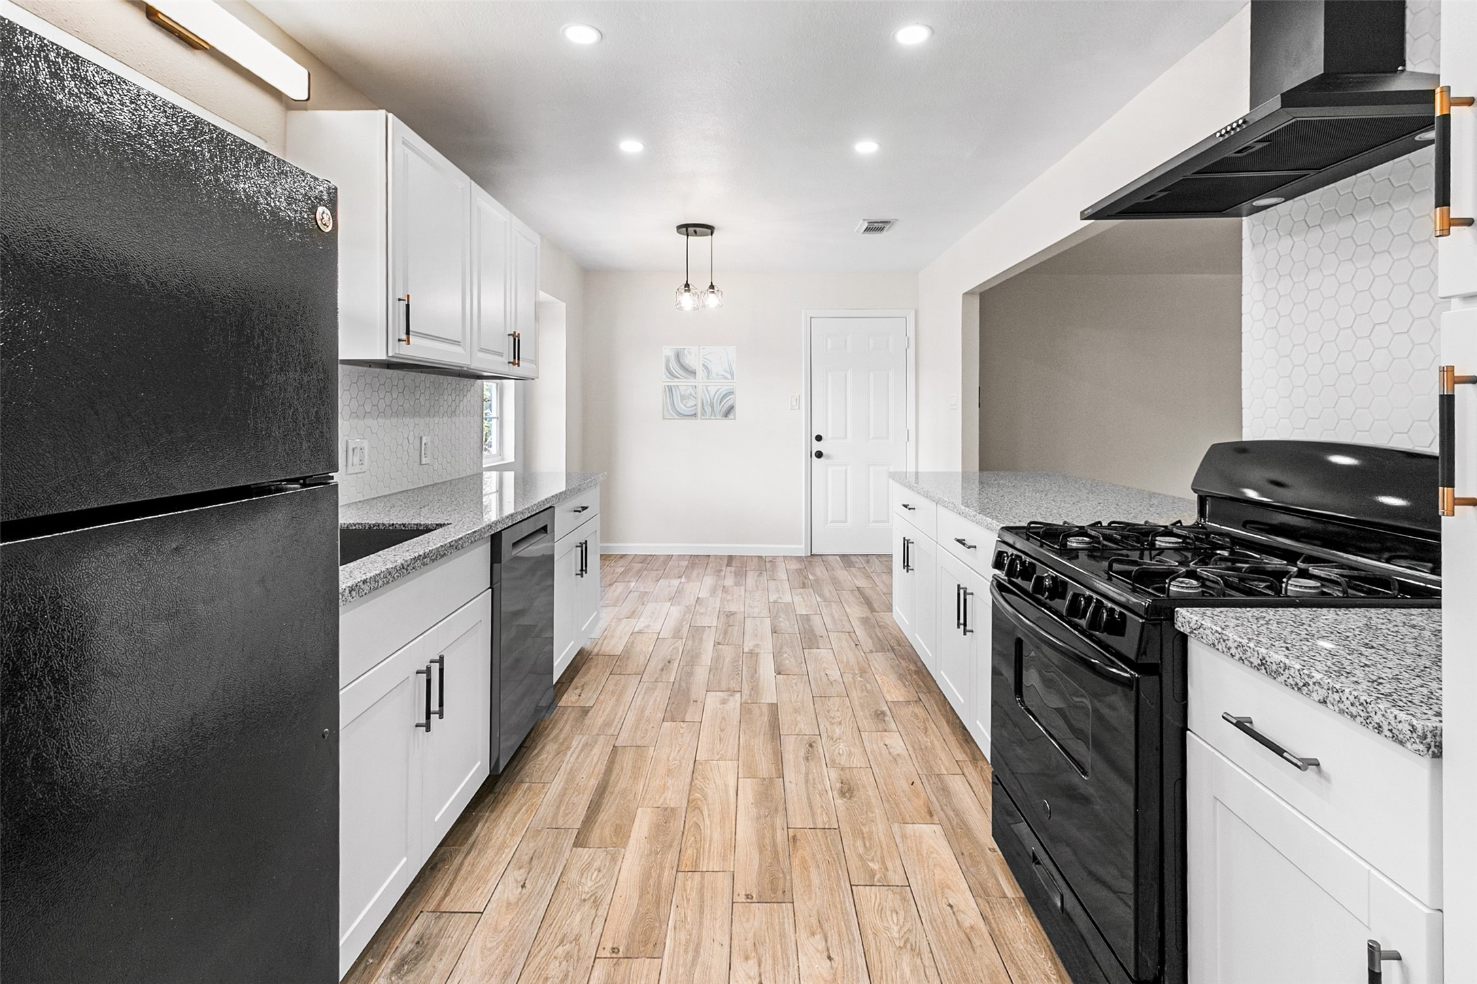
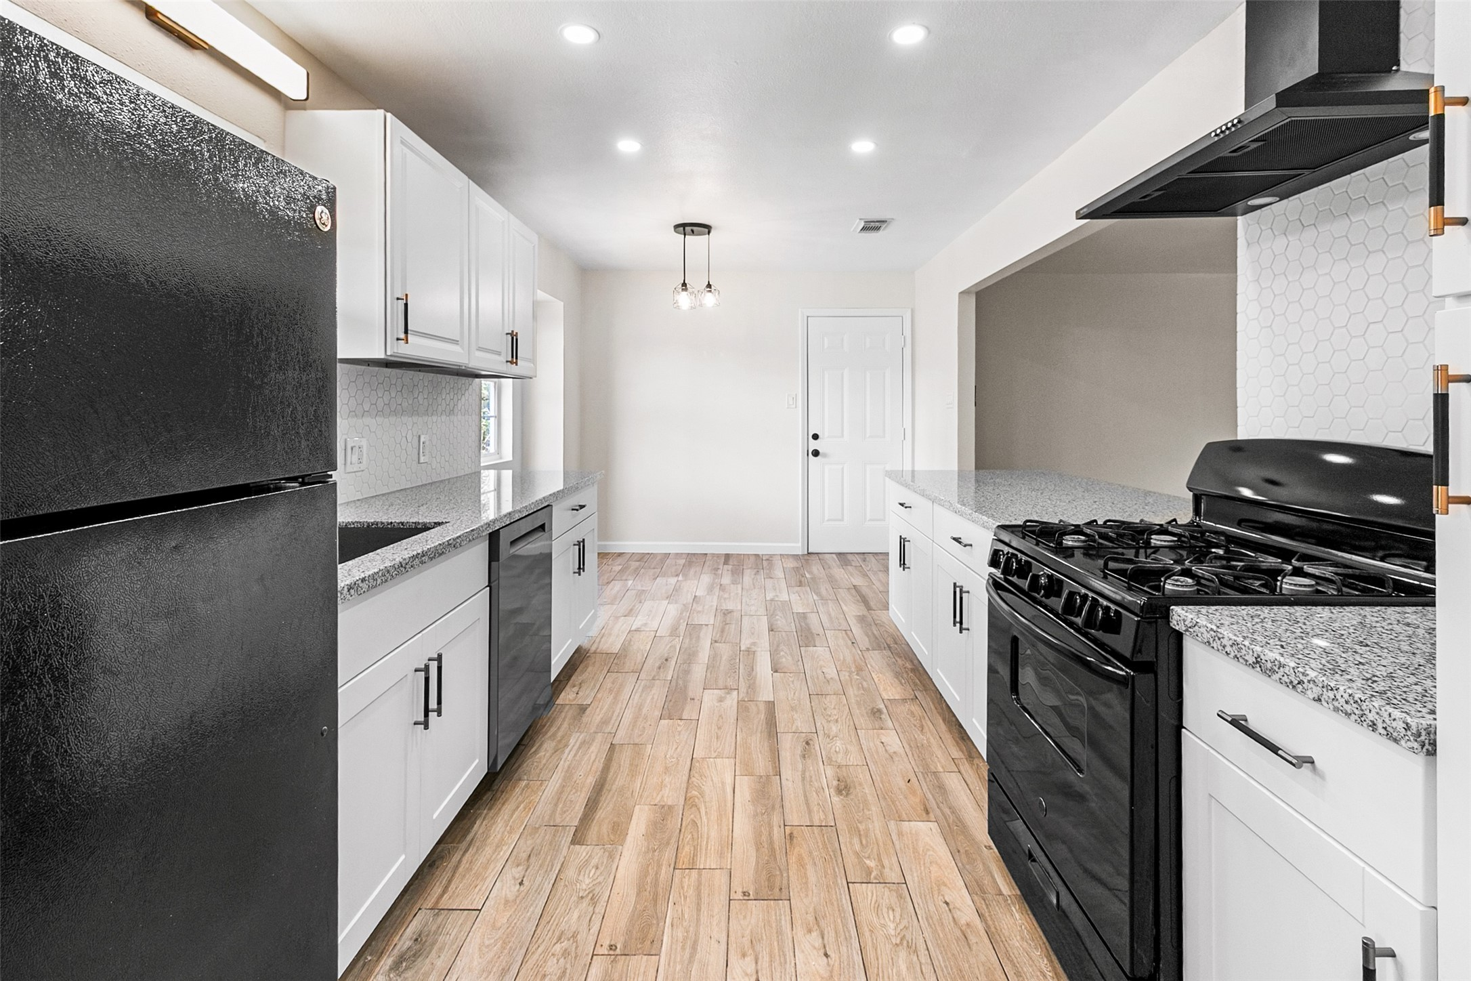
- wall art (698, 384)
